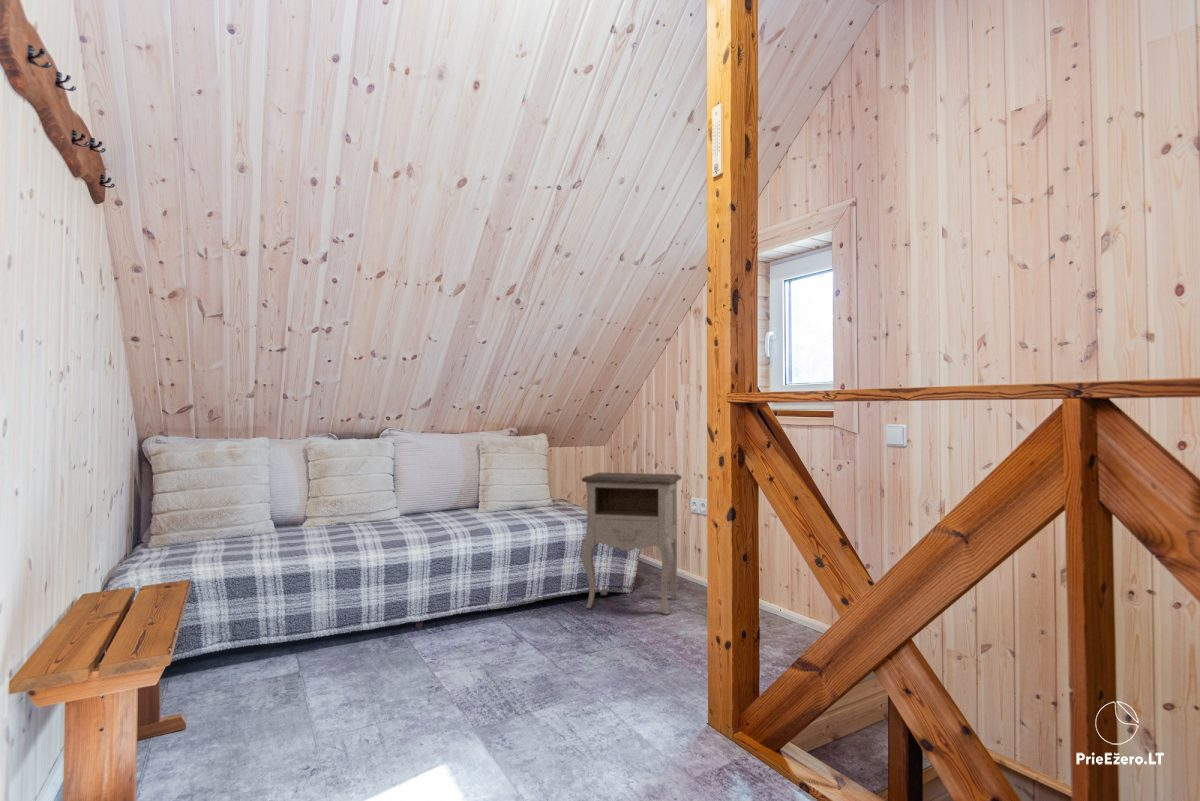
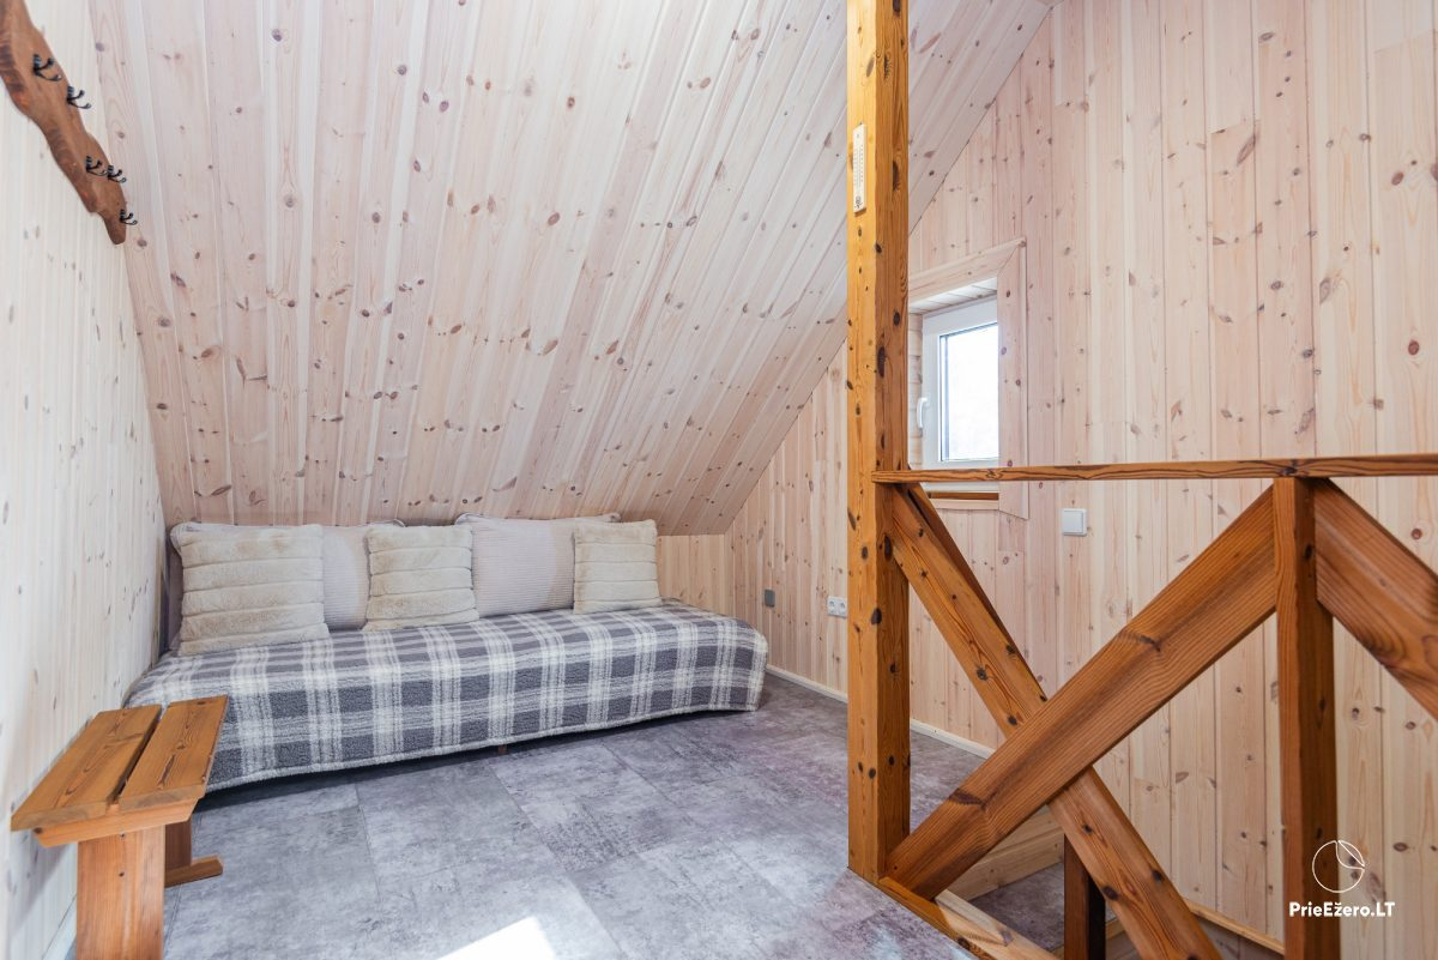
- nightstand (632, 539)
